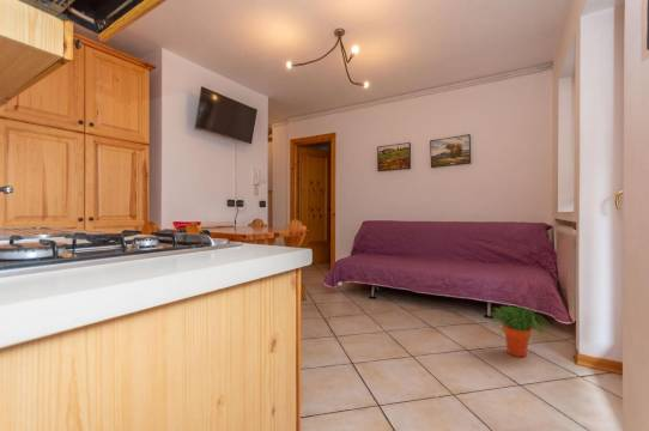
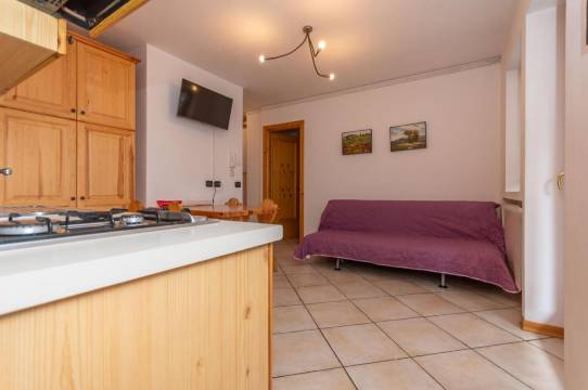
- potted plant (517, 329)
